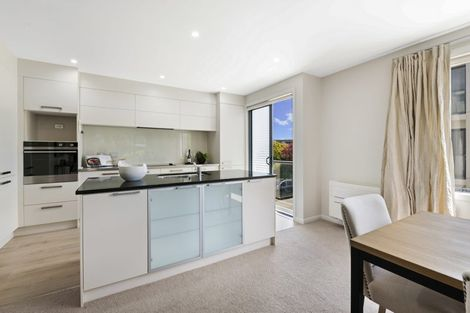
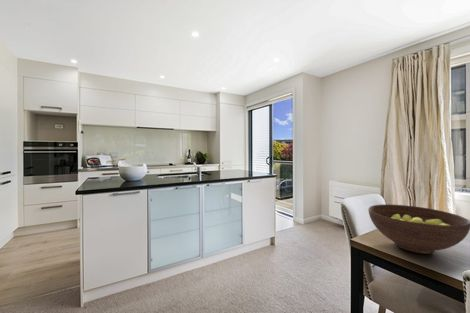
+ fruit bowl (413, 230)
